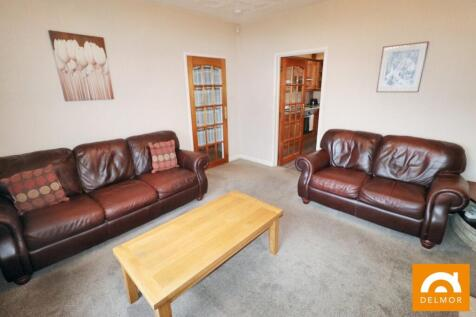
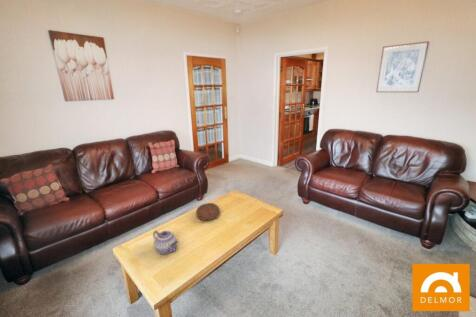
+ teapot (165, 240)
+ decorative bowl (208, 210)
